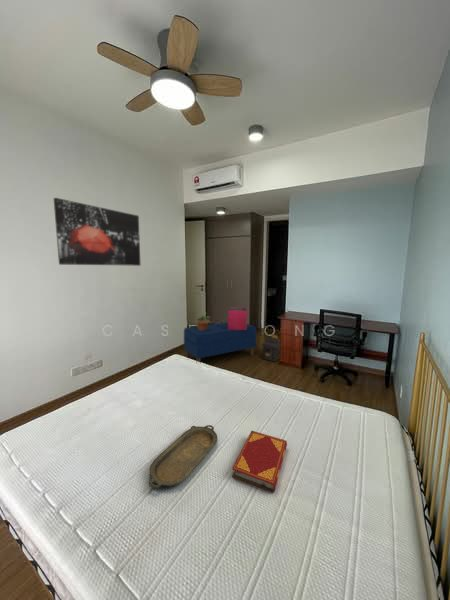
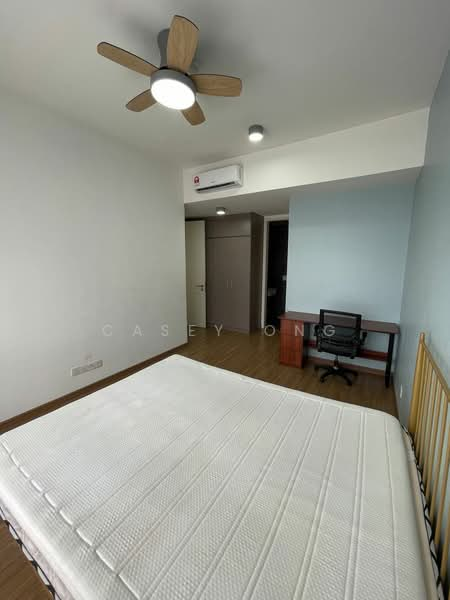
- storage bin (237, 317)
- hardback book (261, 457)
- serving tray (186, 453)
- backpack (272, 346)
- potted plant (203, 320)
- bench (220, 342)
- wall art (103, 237)
